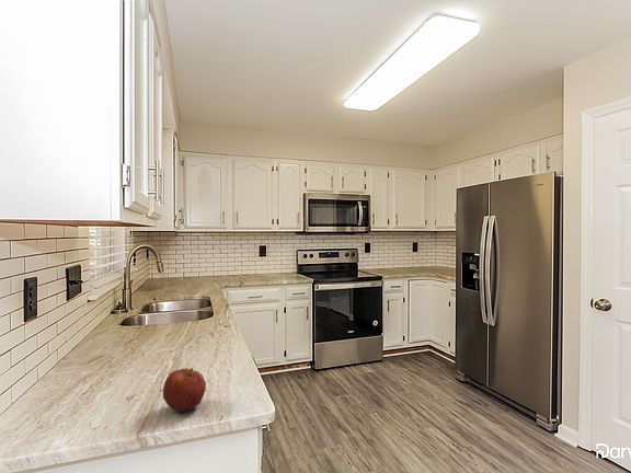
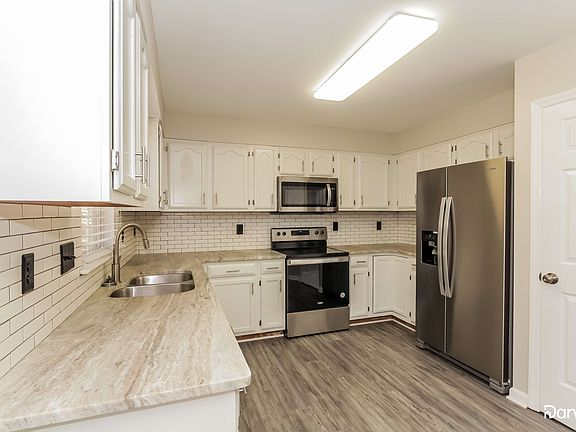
- apple (184, 388)
